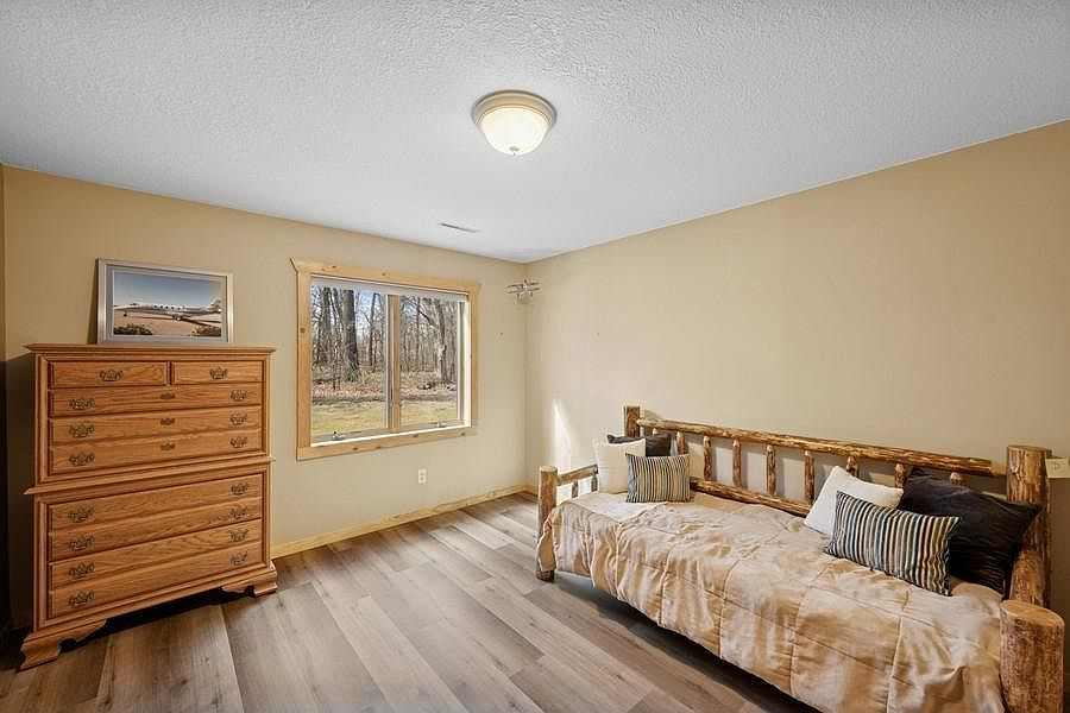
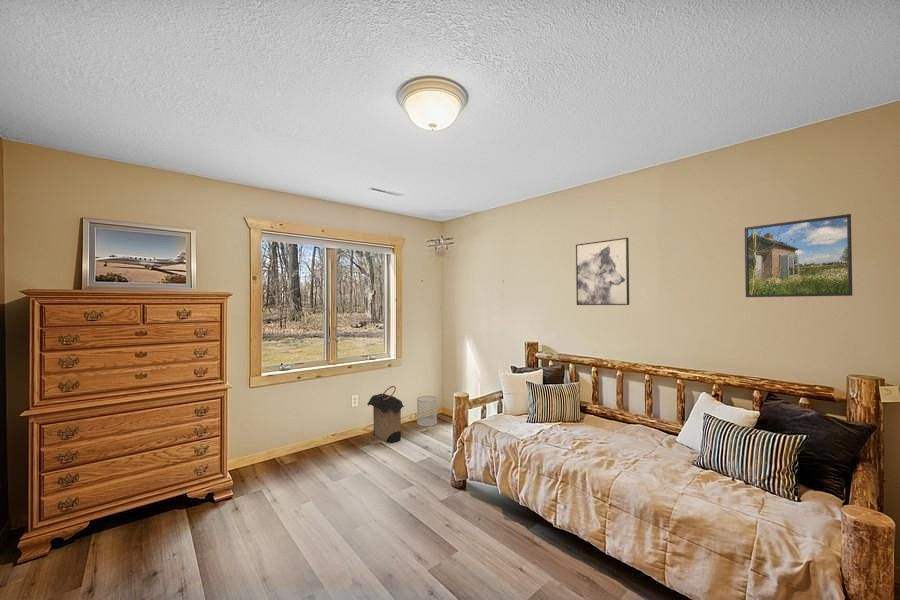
+ wastebasket (427, 410)
+ wall art (601, 273)
+ laundry hamper (385, 411)
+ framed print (794, 258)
